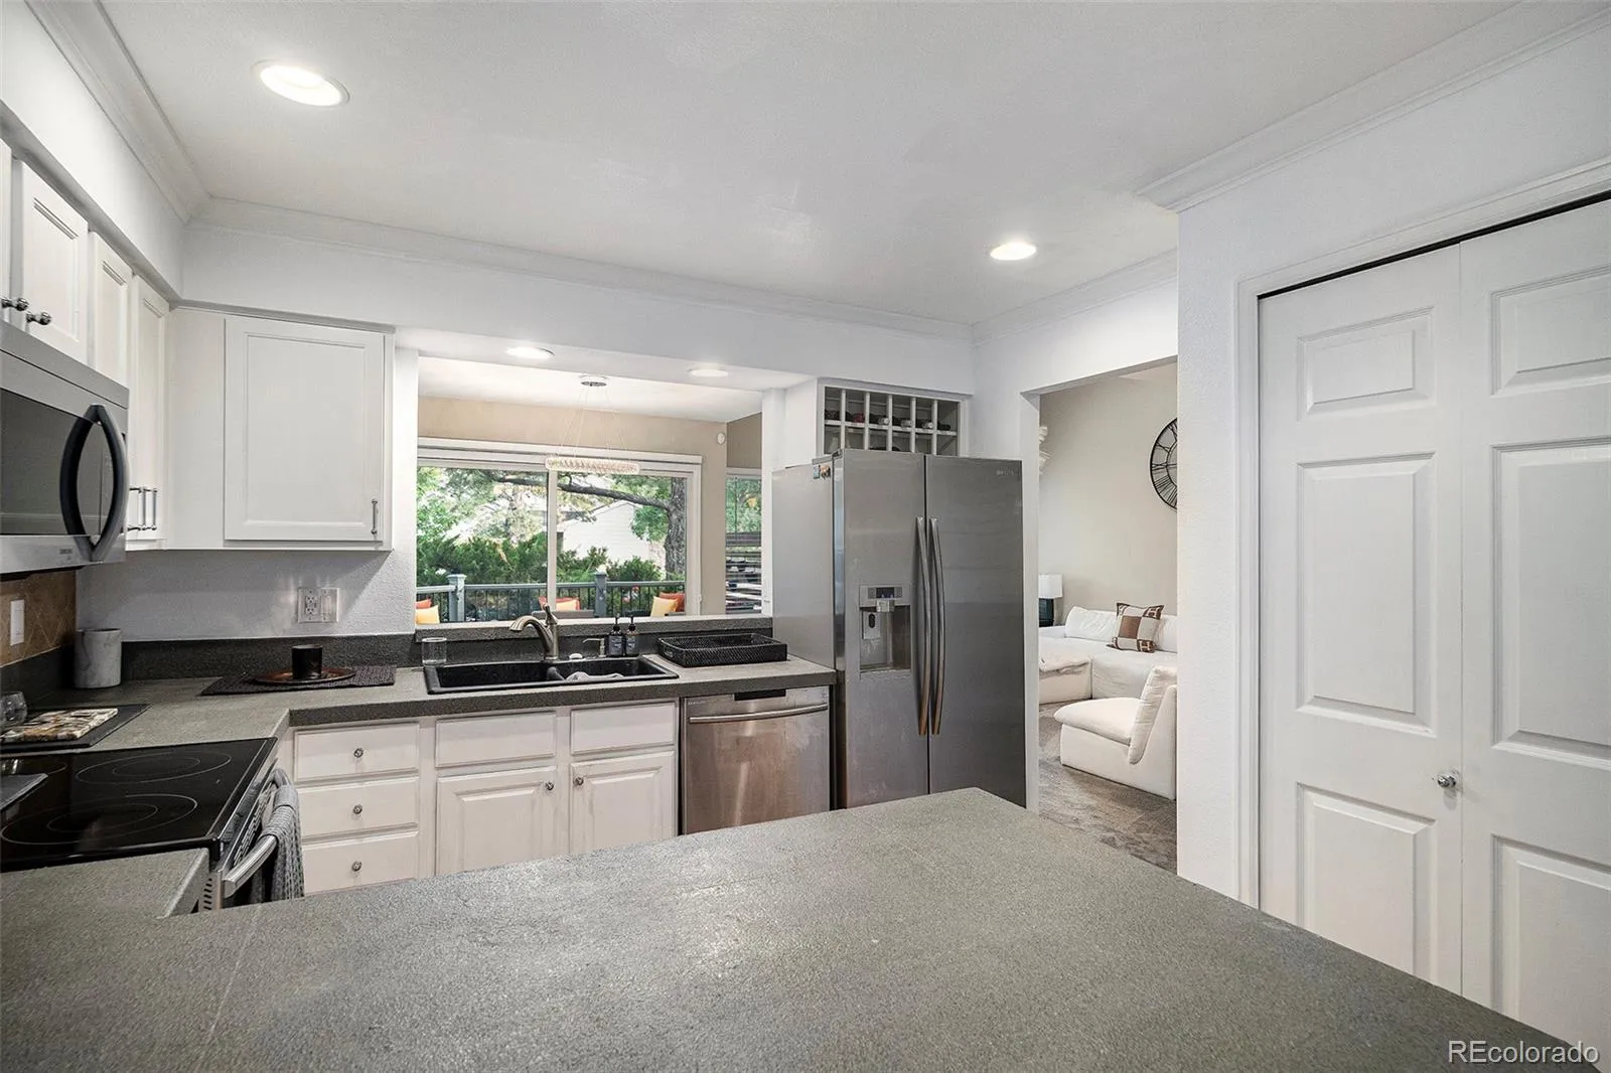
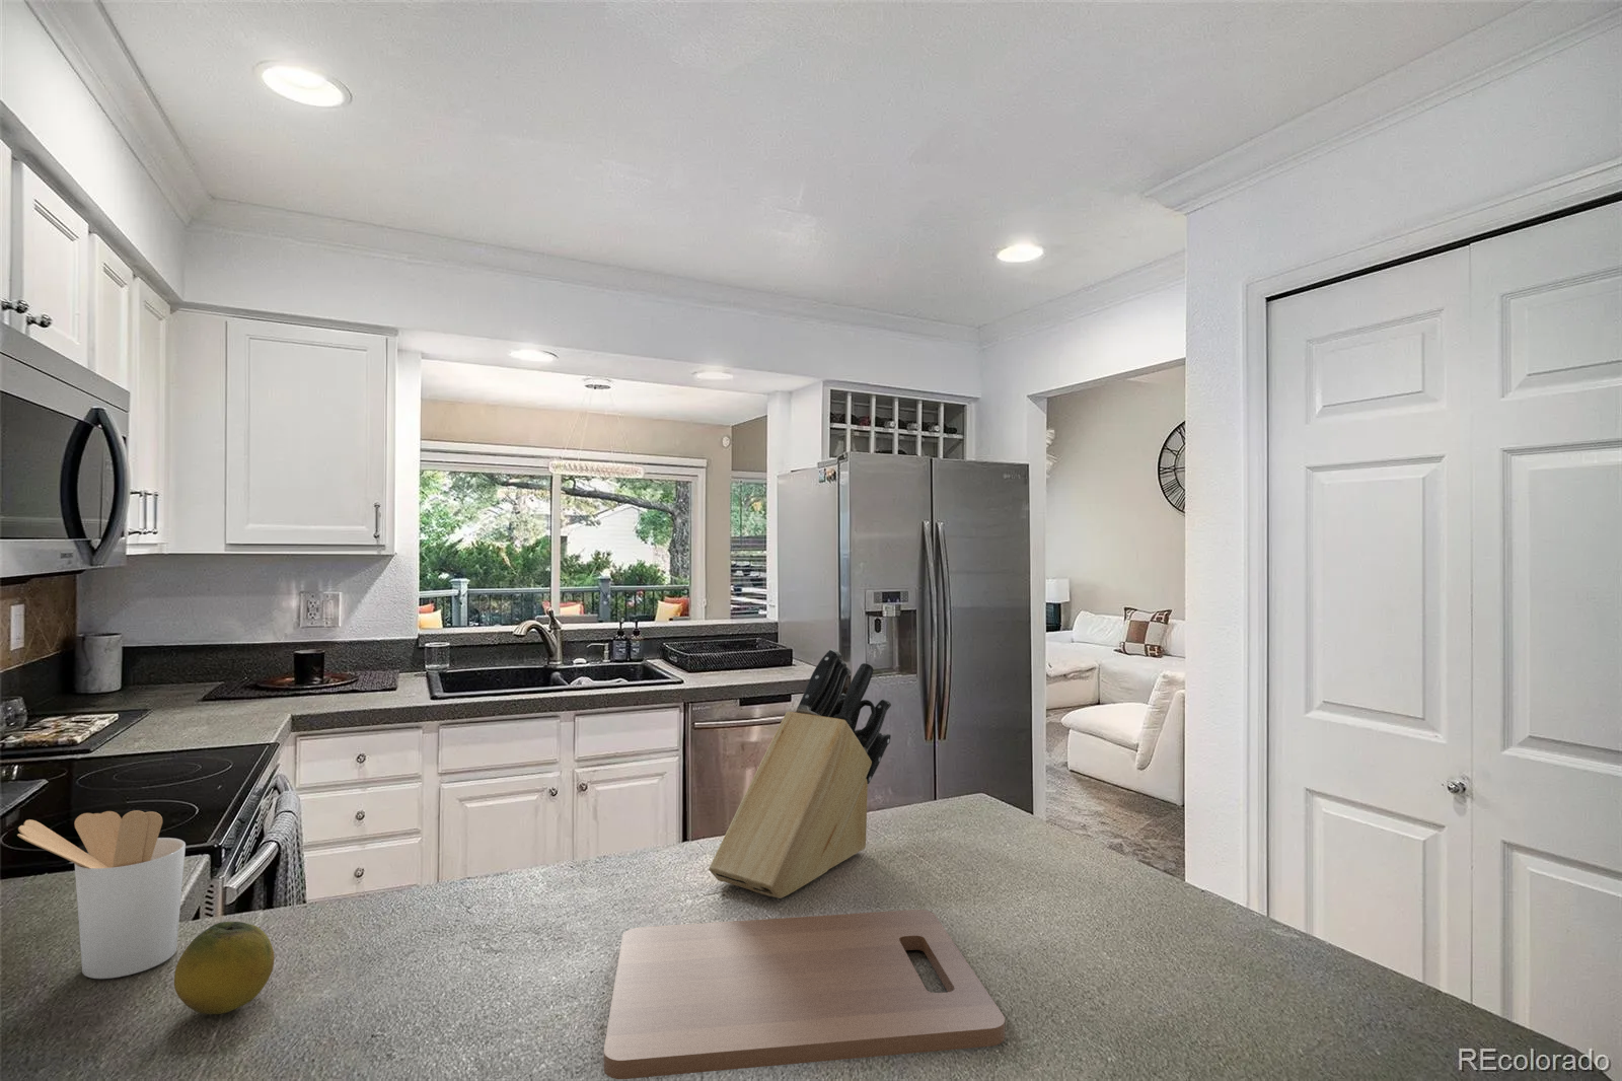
+ fruit (226, 966)
+ knife block (810, 758)
+ cutting board (795, 980)
+ utensil holder (101, 887)
